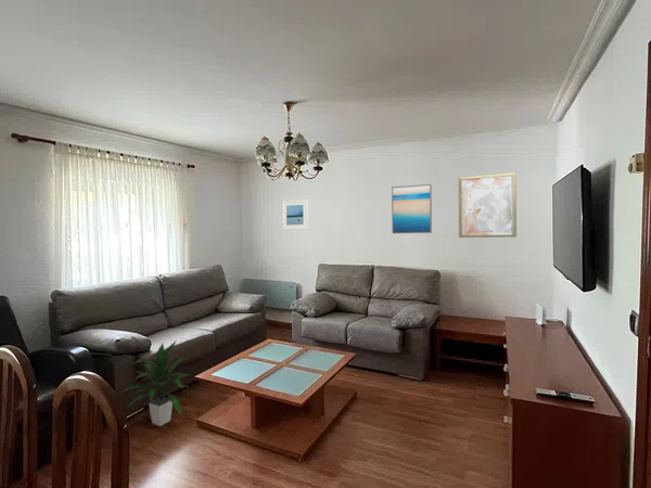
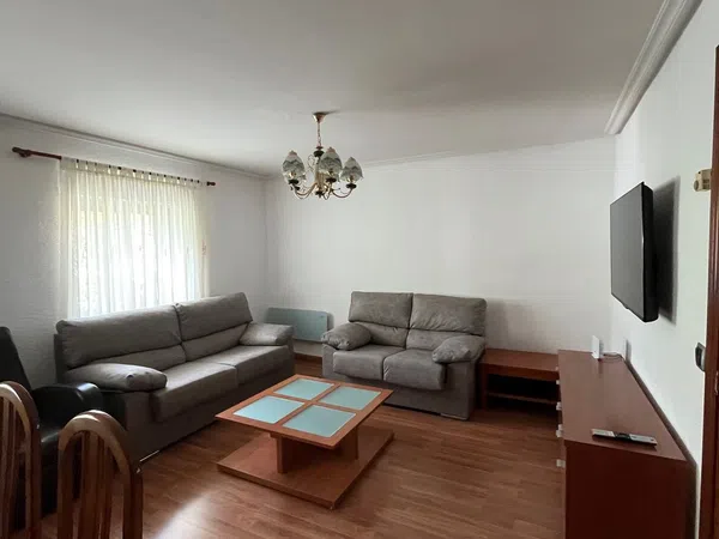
- wall art (486, 206)
- indoor plant (161, 384)
- wall art (411, 209)
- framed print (294, 215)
